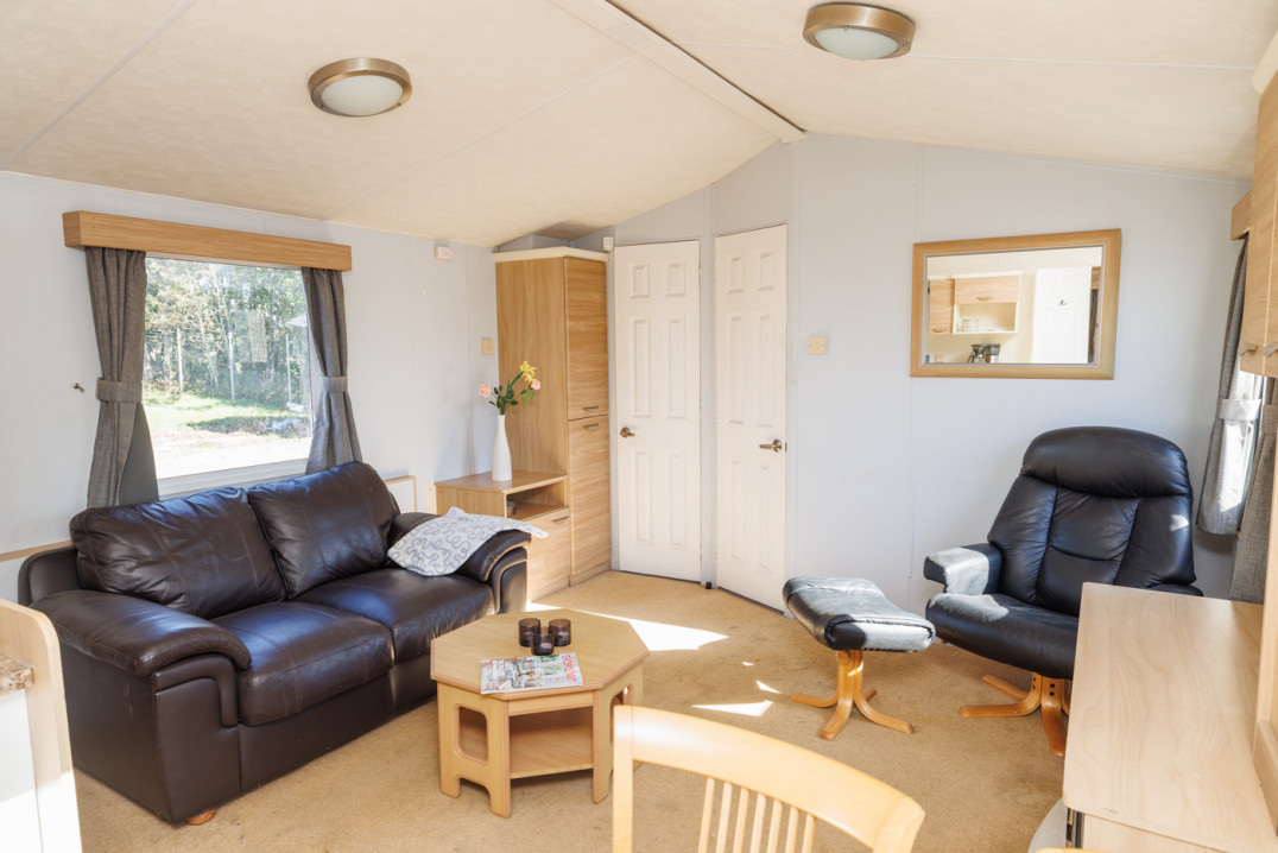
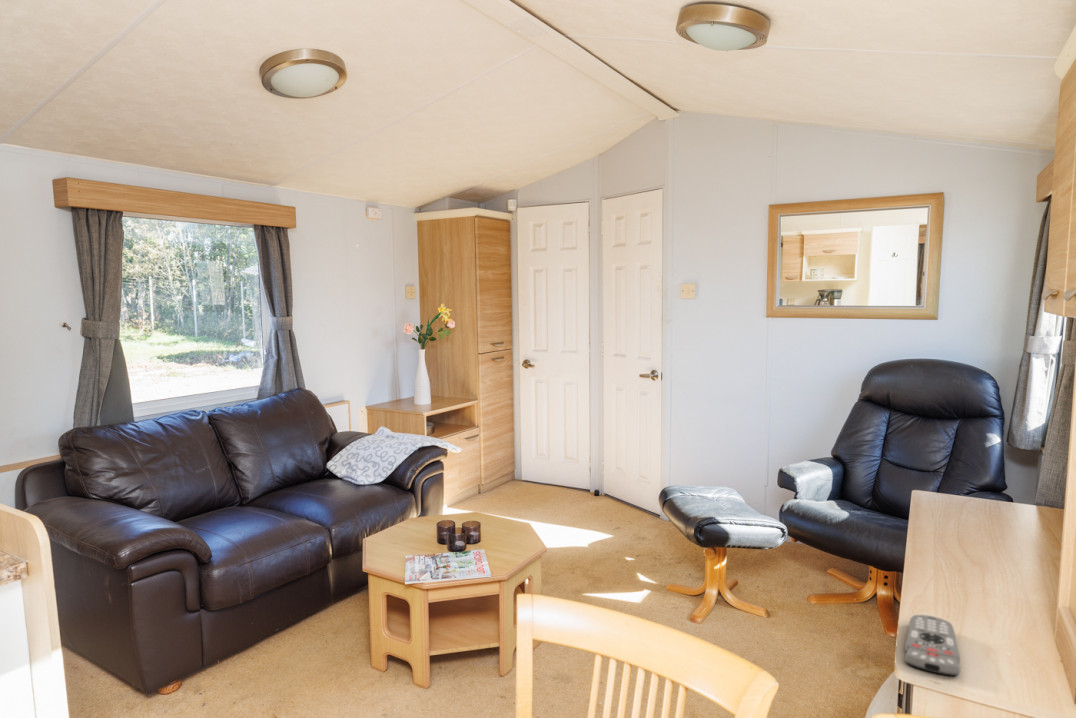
+ remote control (931, 642)
